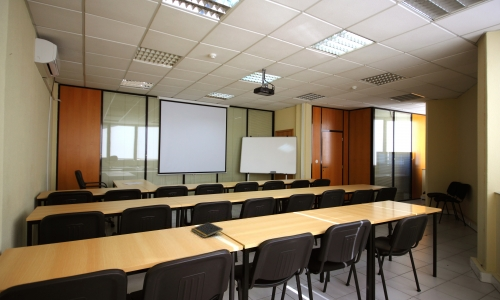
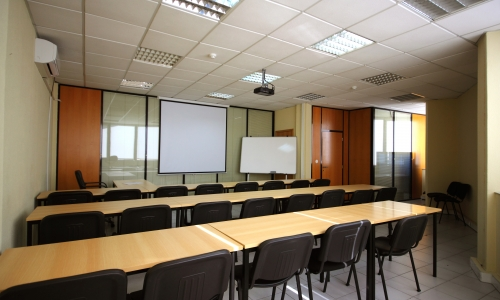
- notepad (206, 229)
